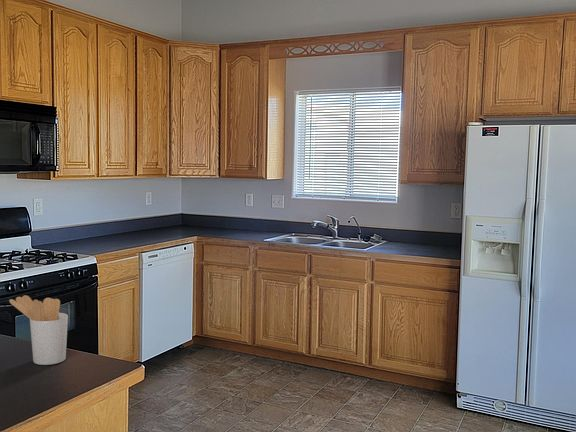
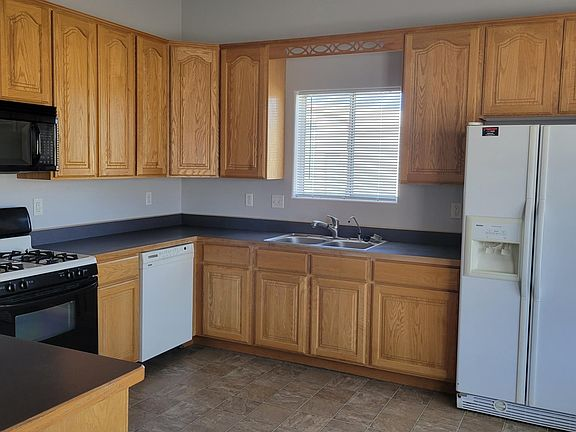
- utensil holder (40, 327)
